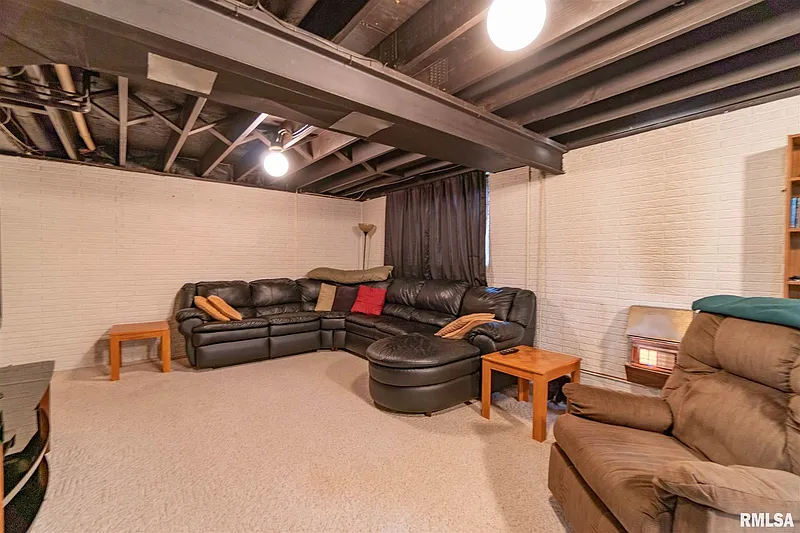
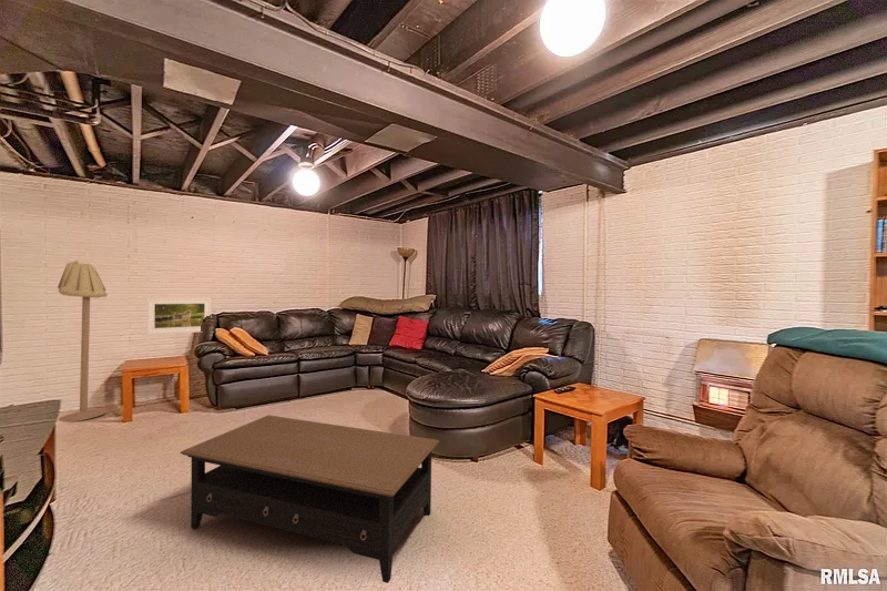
+ coffee table (315, 482)
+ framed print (180, 315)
+ floor lamp (83, 337)
